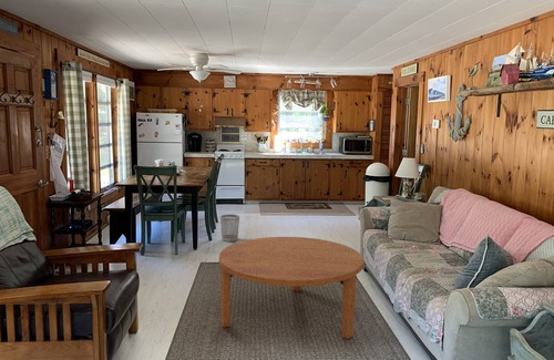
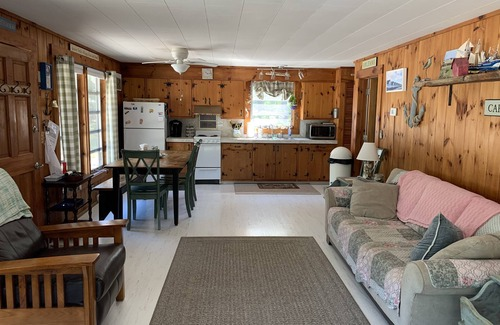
- coffee table (290, 285)
- wastebasket (229, 228)
